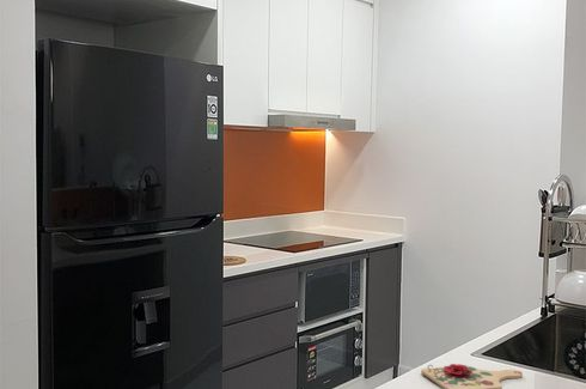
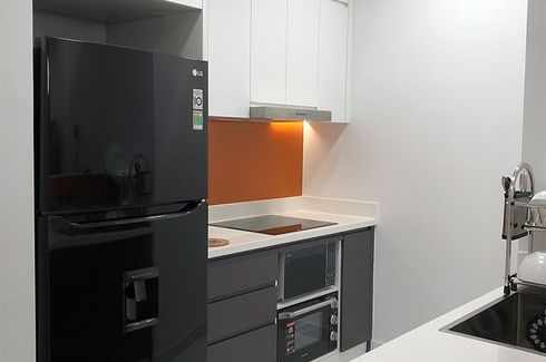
- cutting board (478, 372)
